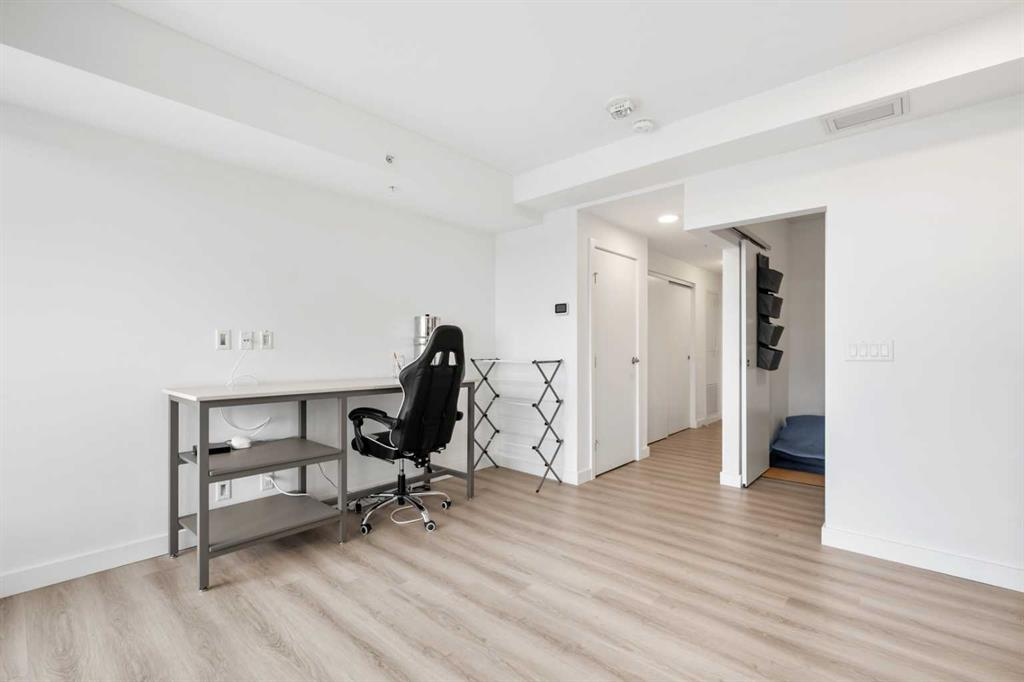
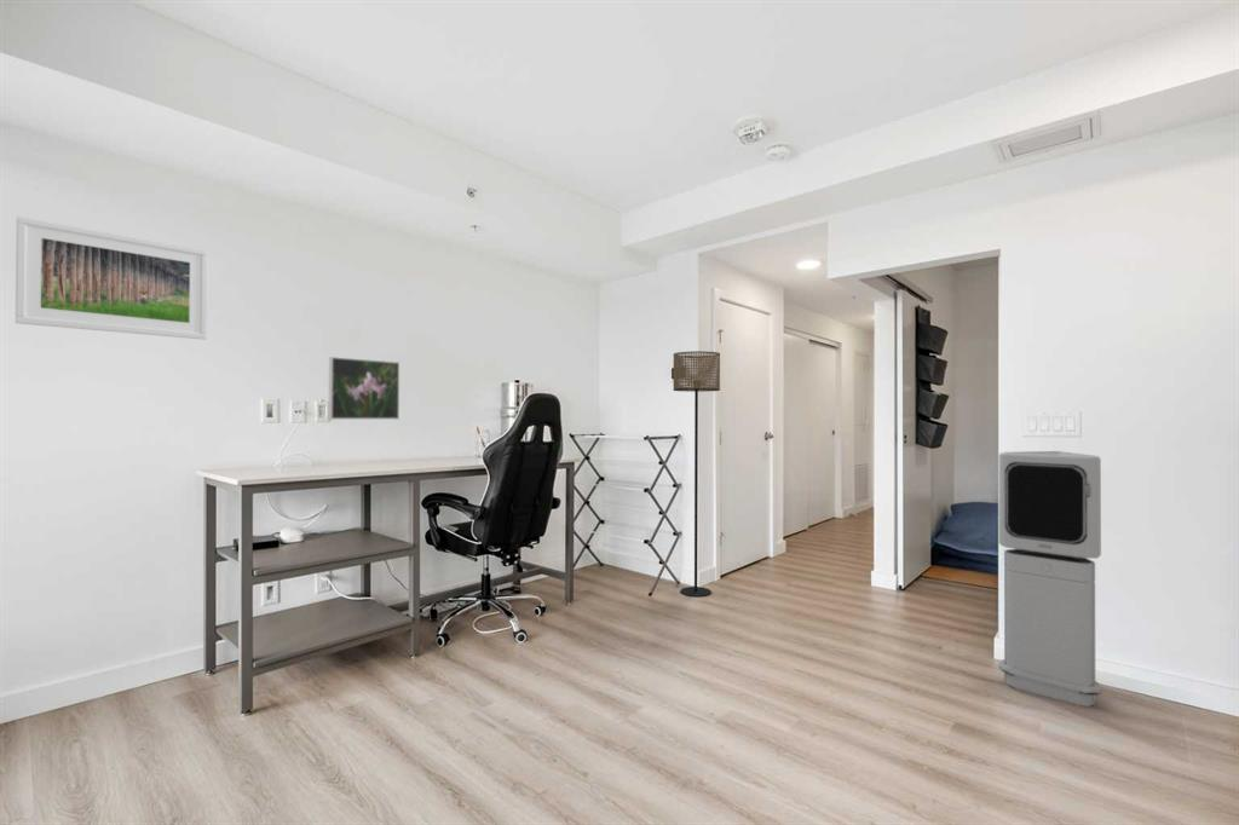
+ air purifier (1051, 567)
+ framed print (365, 390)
+ floor lamp (696, 472)
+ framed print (120, 283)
